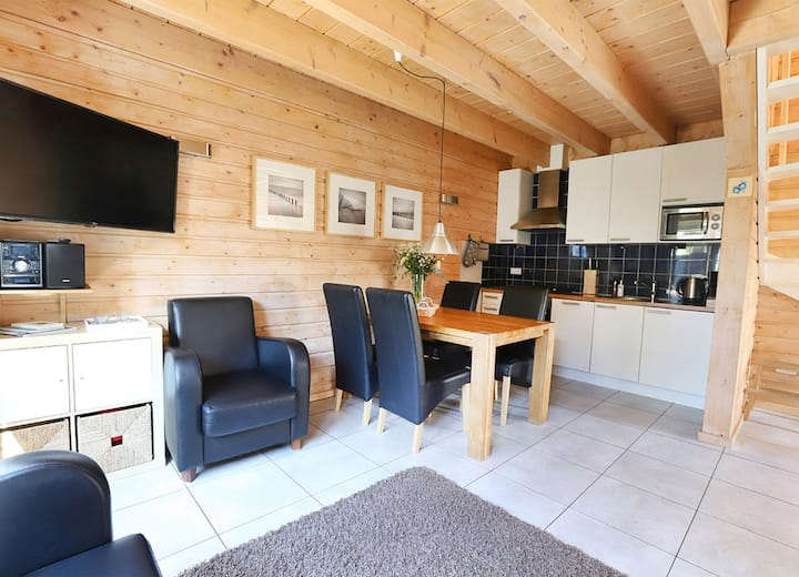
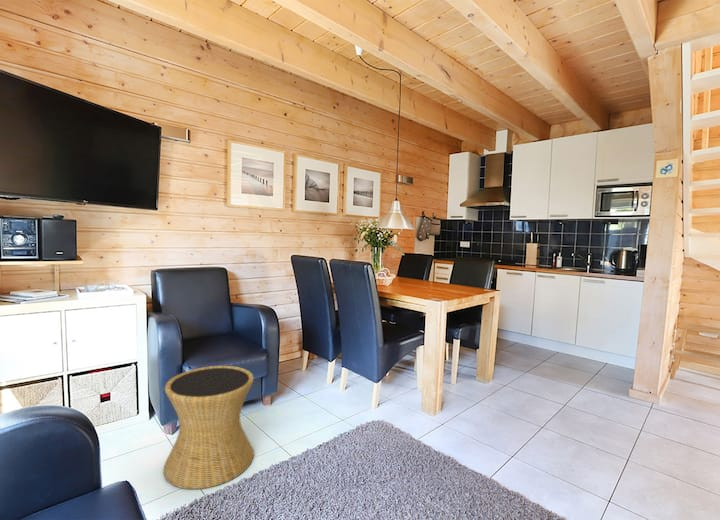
+ side table (210, 420)
